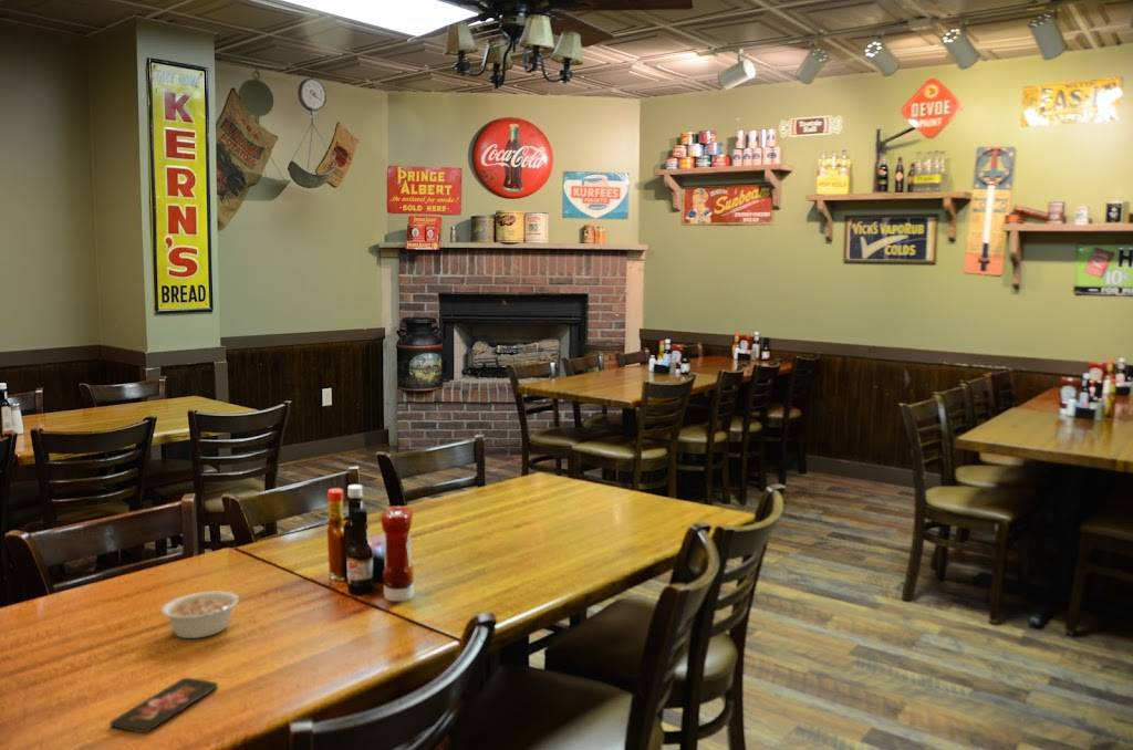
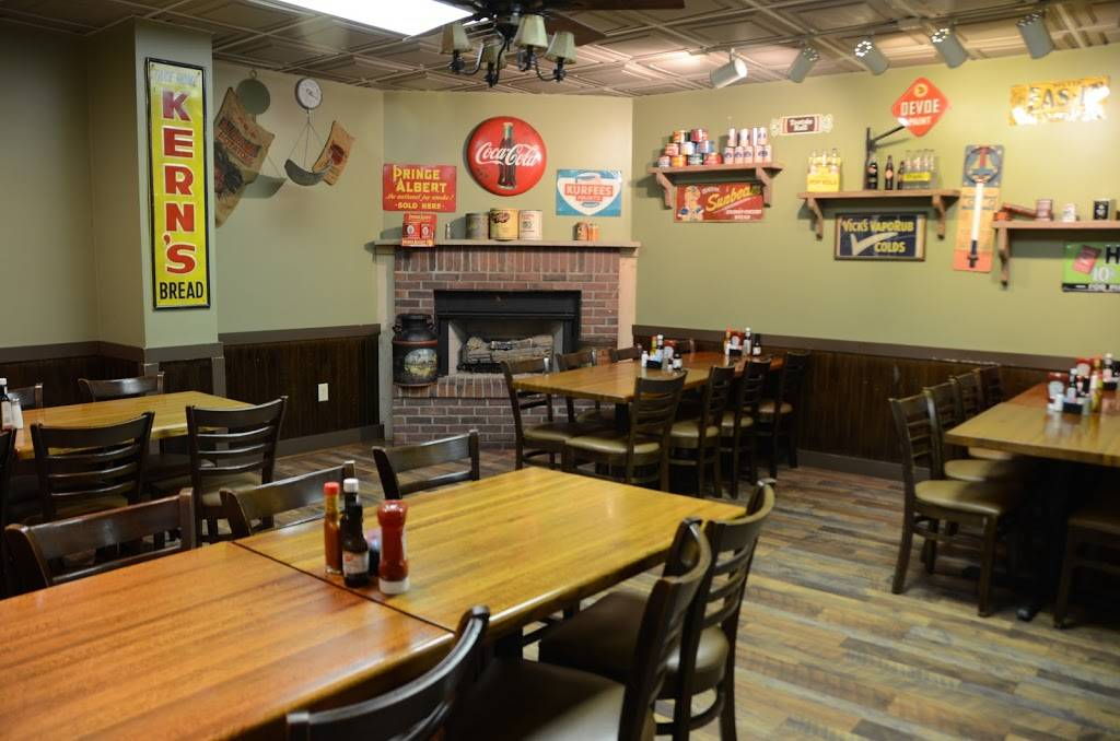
- smartphone (166, 704)
- legume (204, 613)
